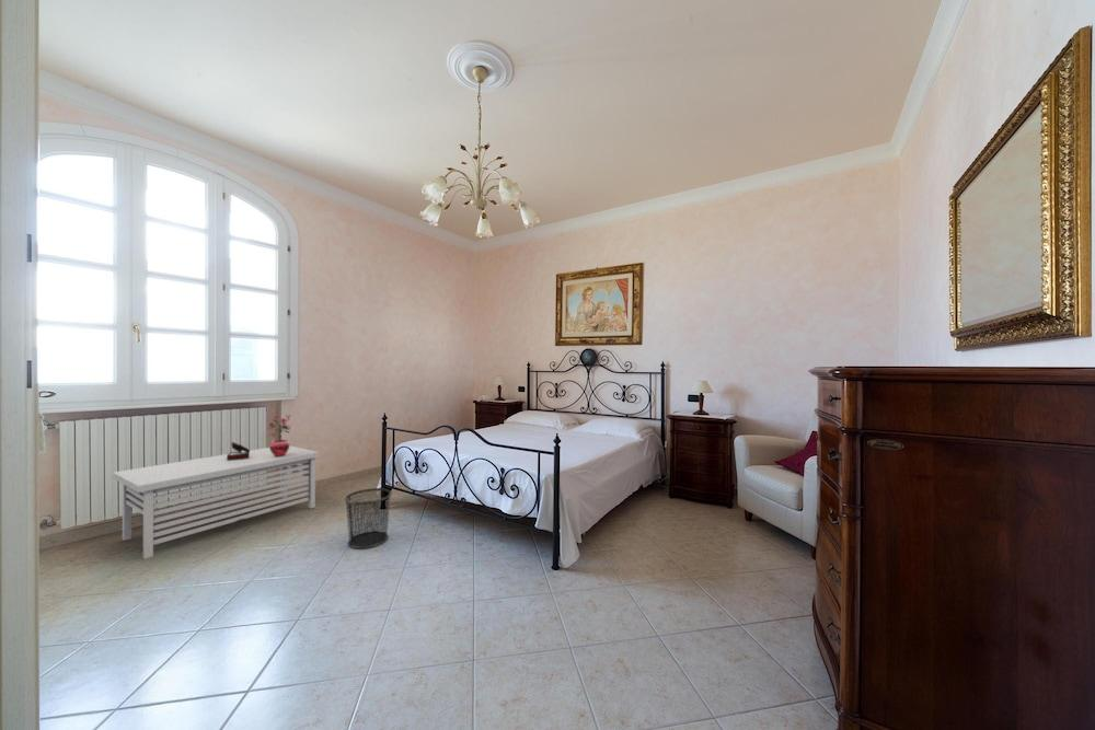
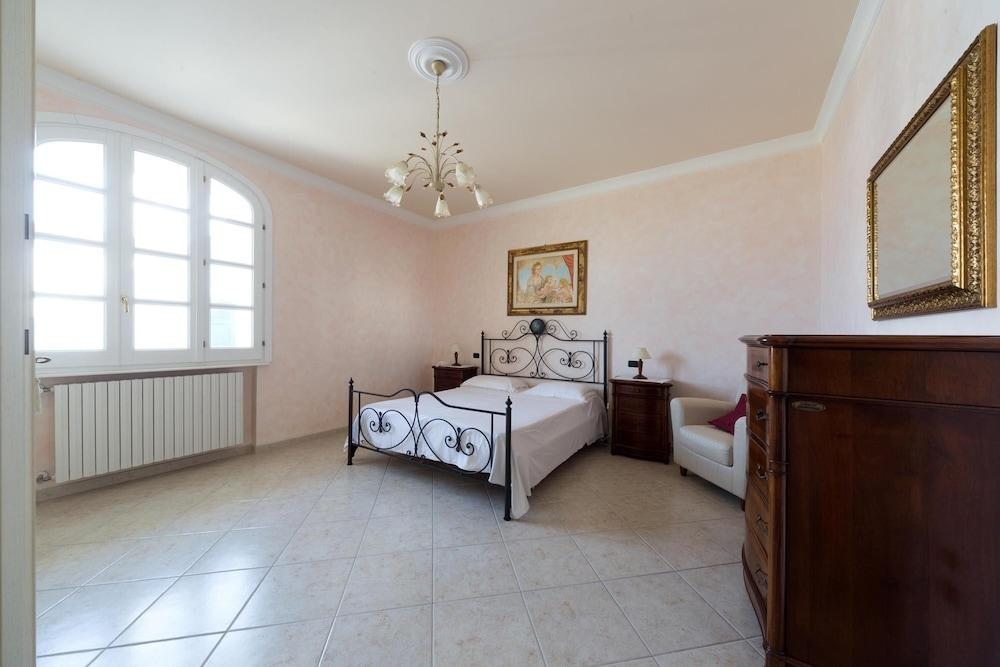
- waste bin (368, 518)
- potted plant (279, 434)
- storage bench (227, 490)
- decorative box (240, 449)
